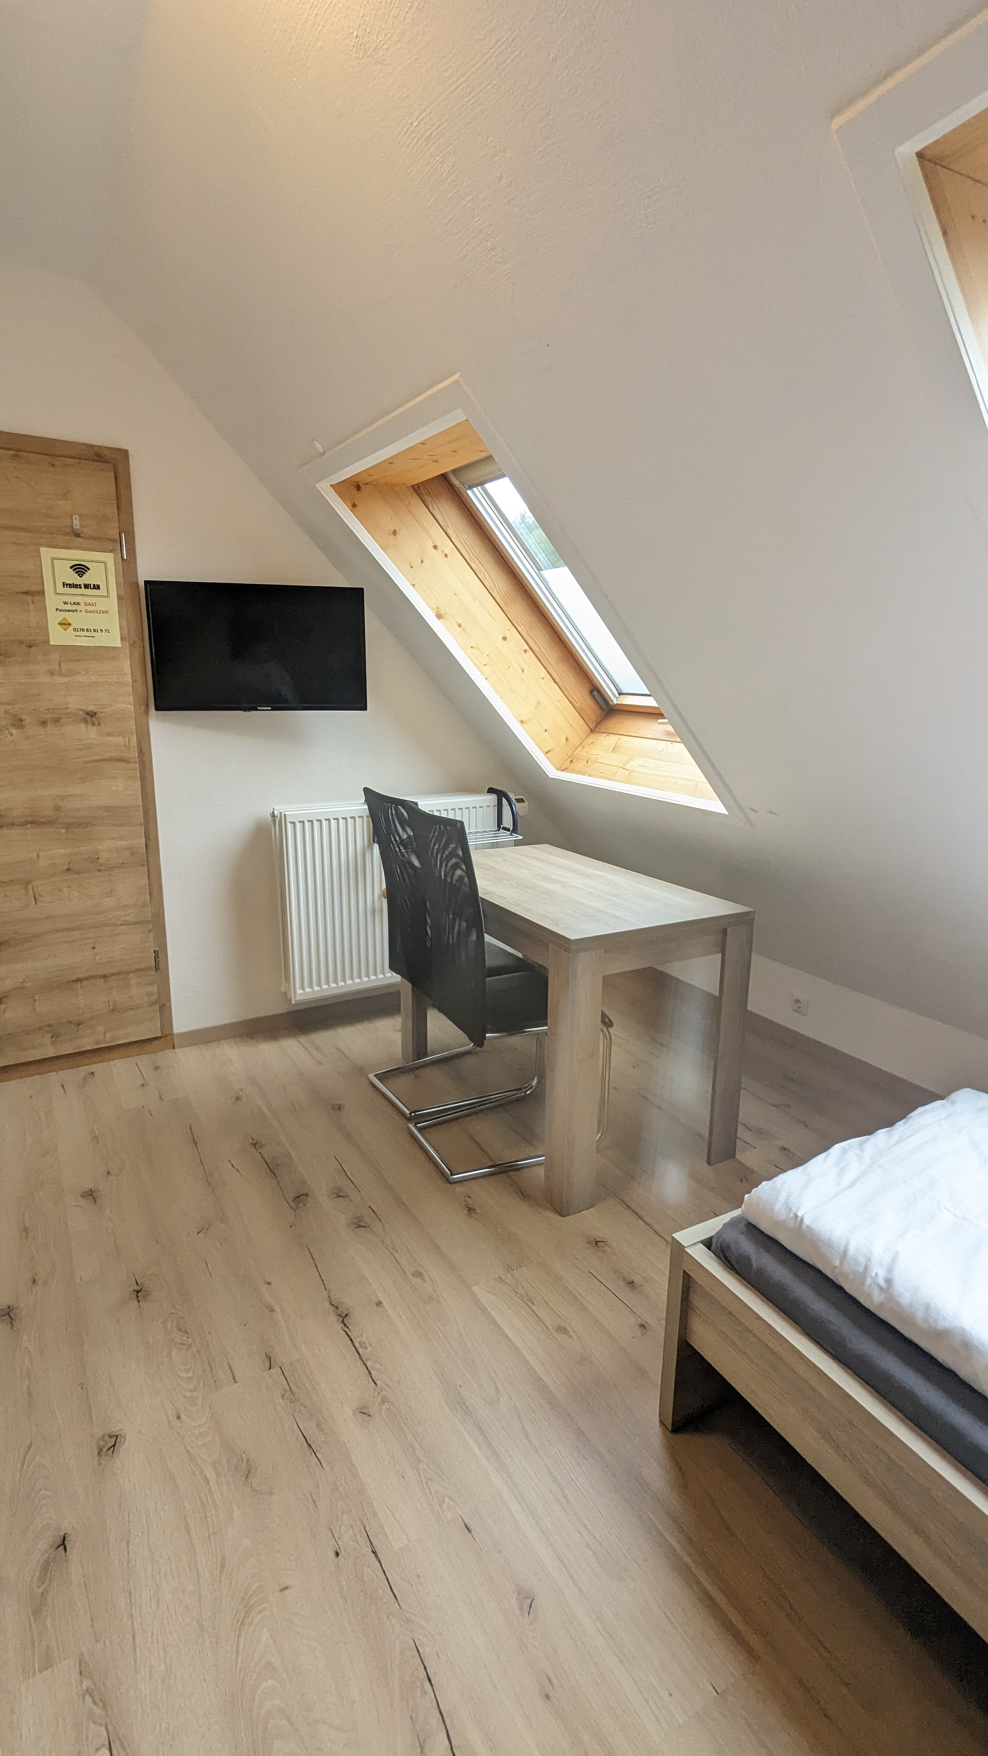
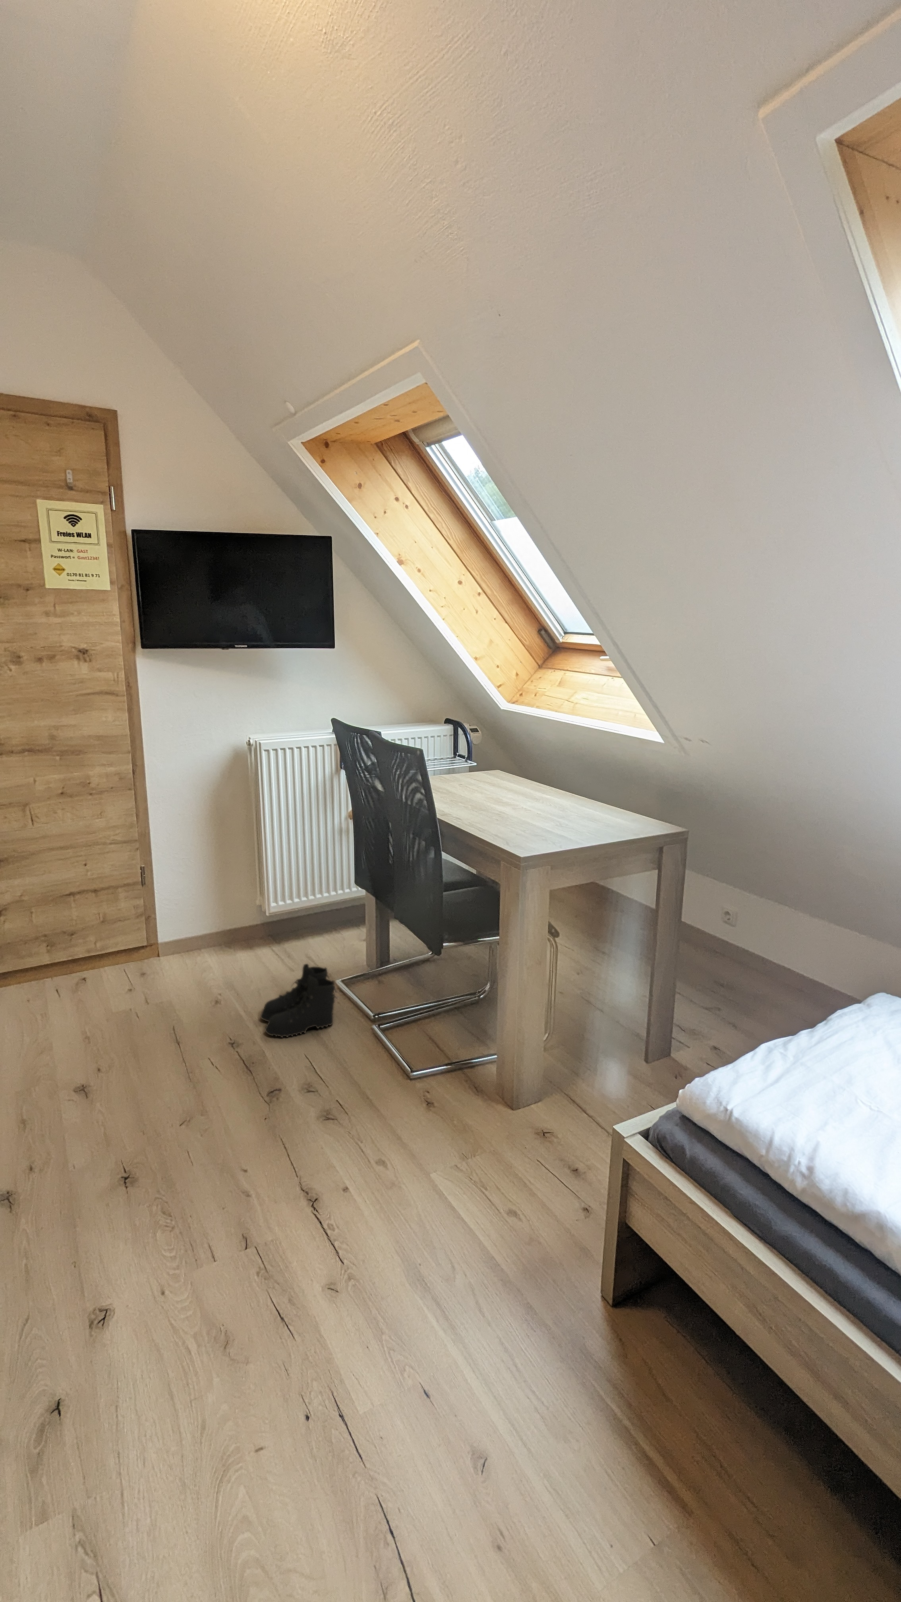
+ boots (298, 997)
